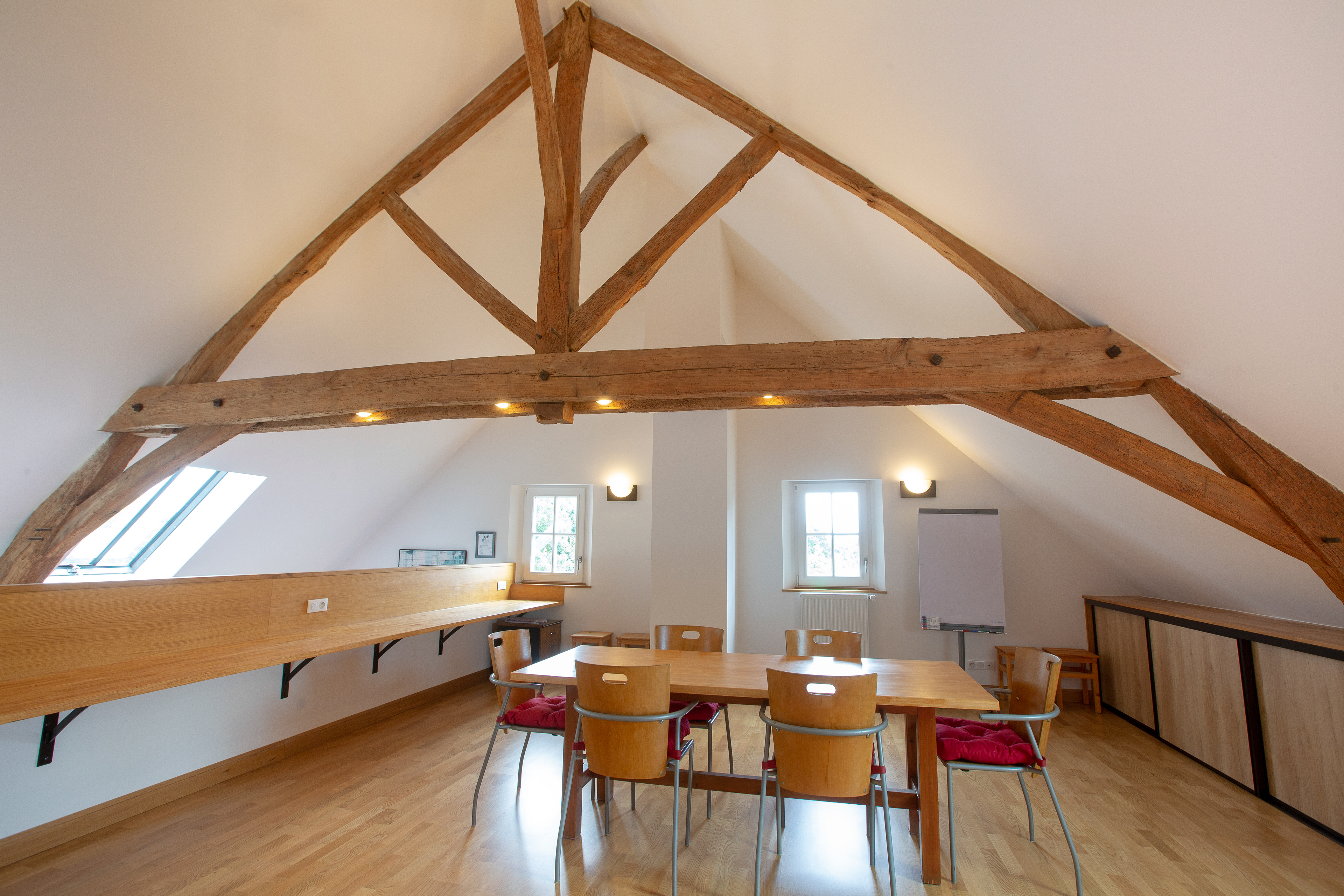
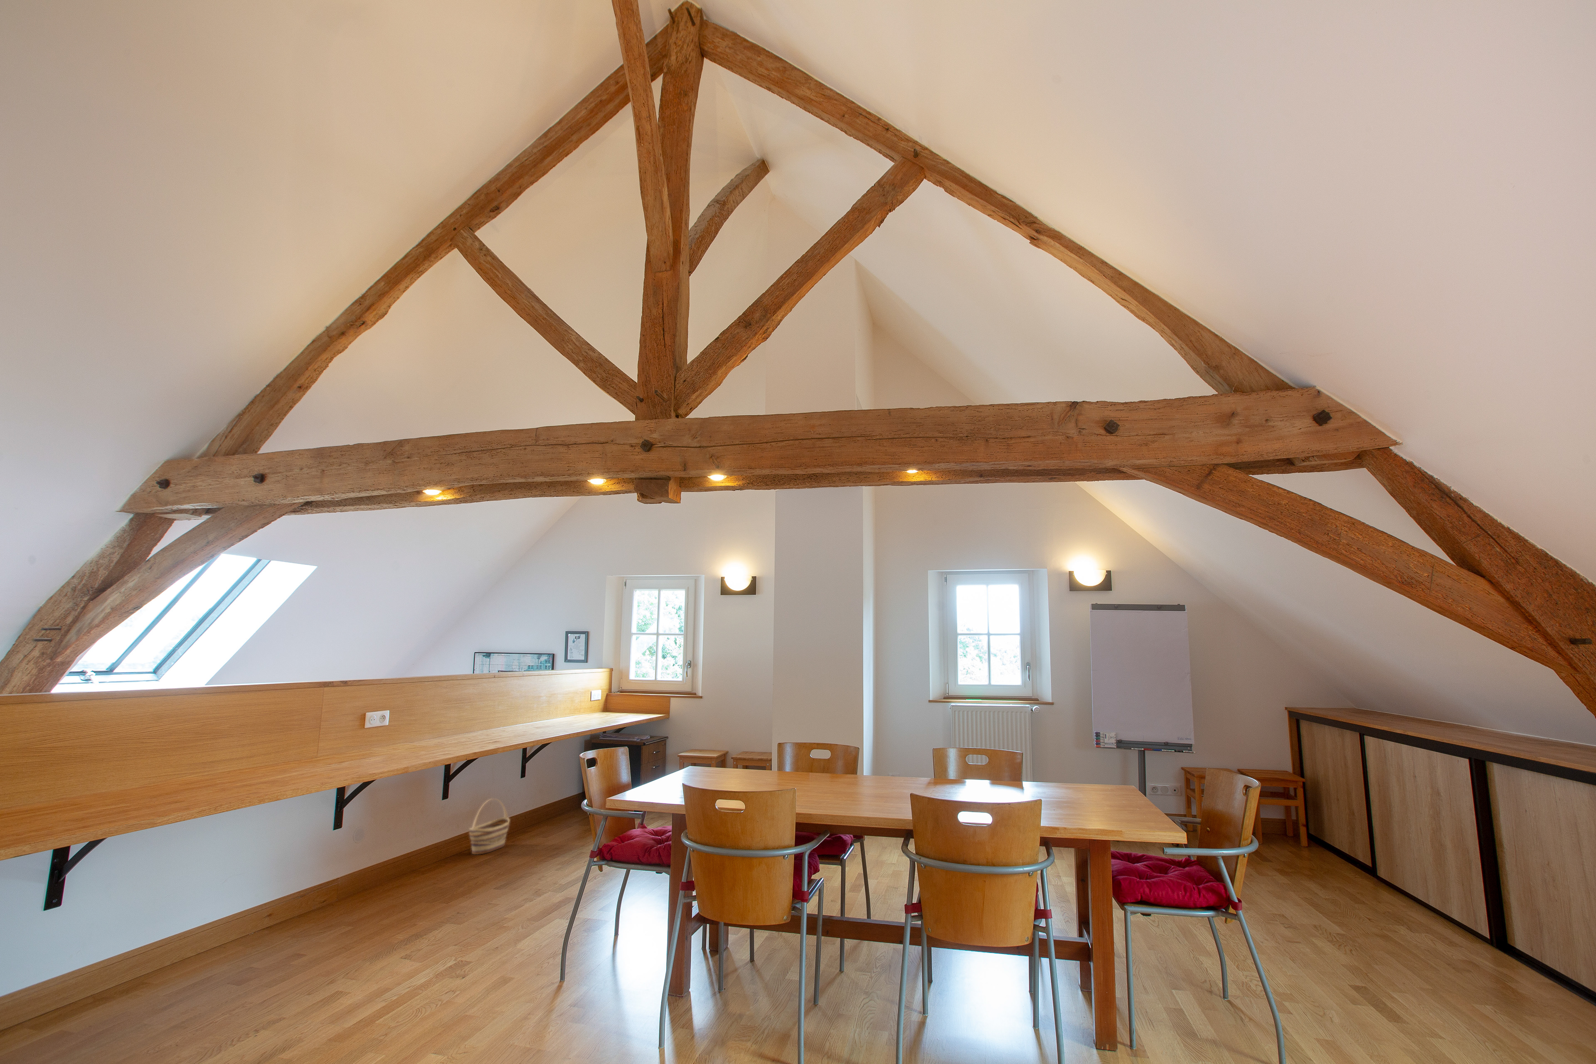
+ basket (490, 824)
